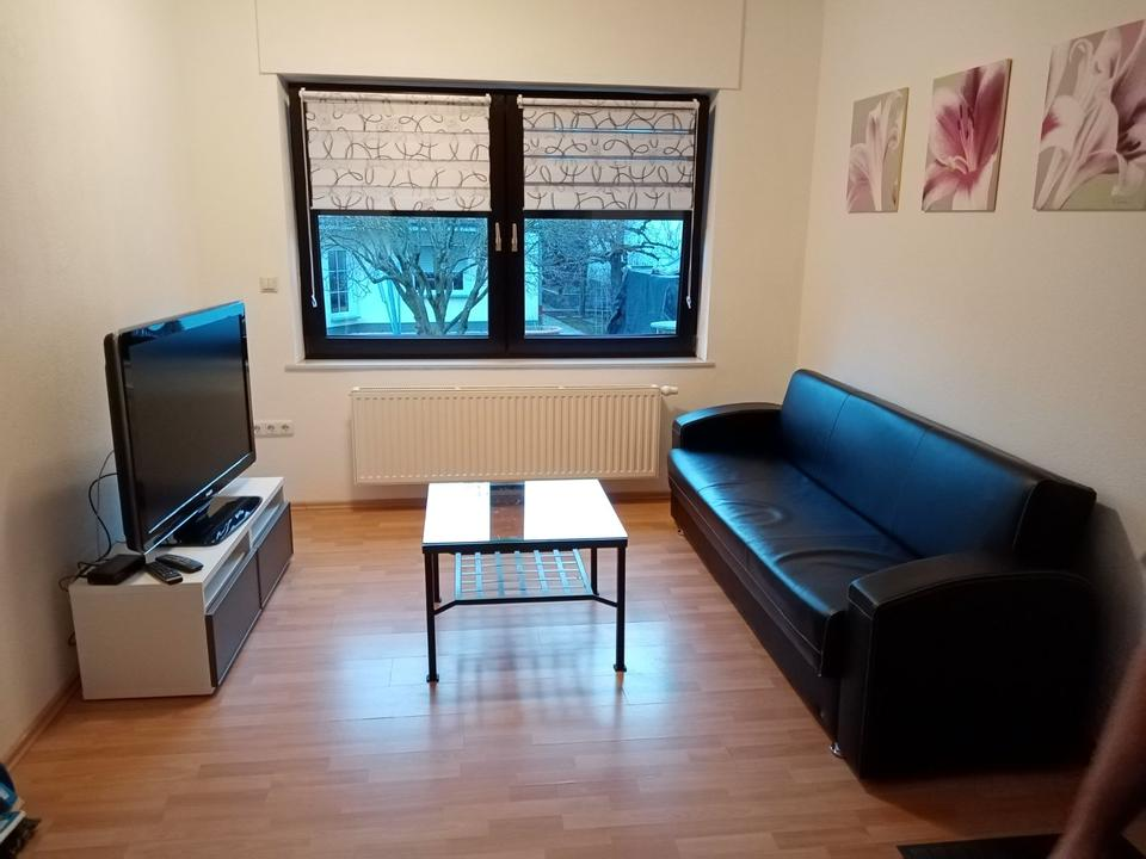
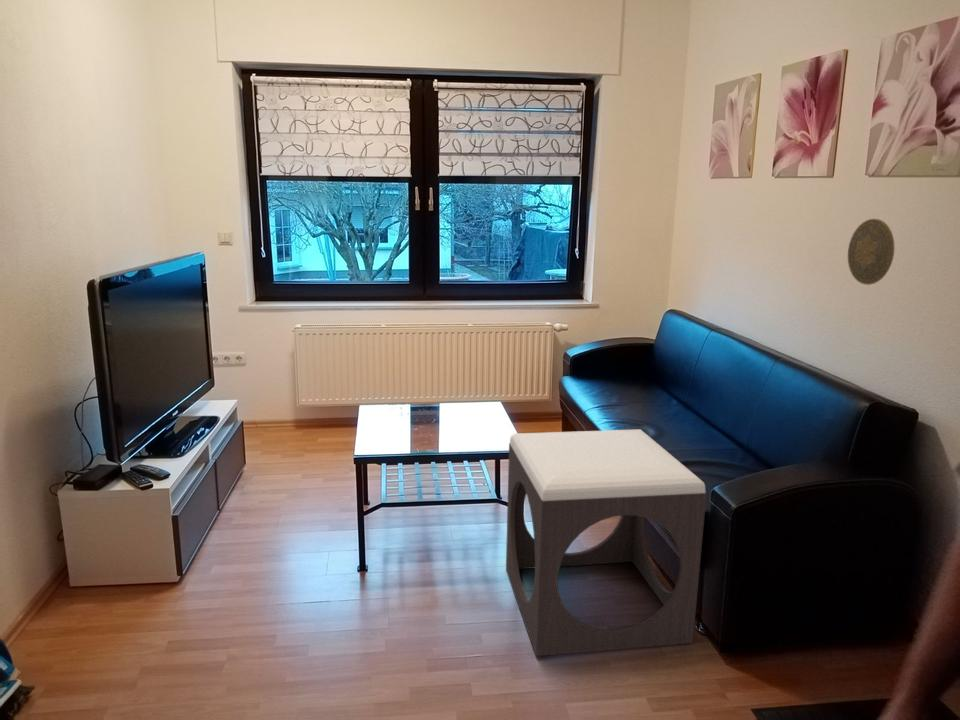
+ decorative plate (867, 251)
+ footstool (593, 524)
